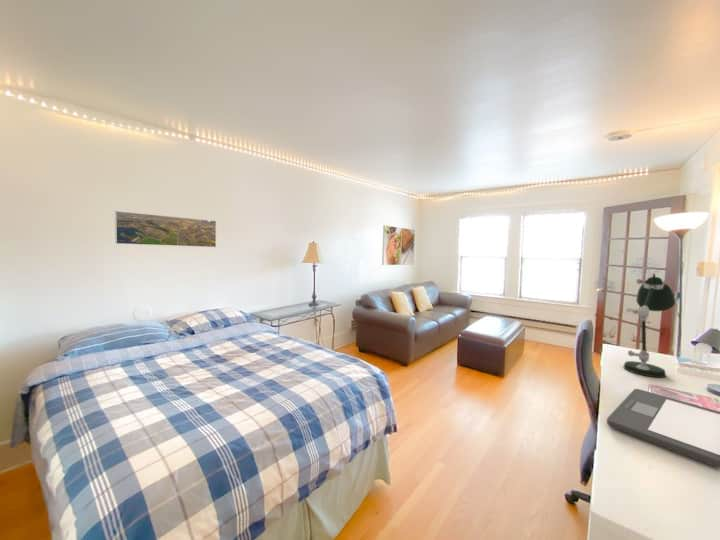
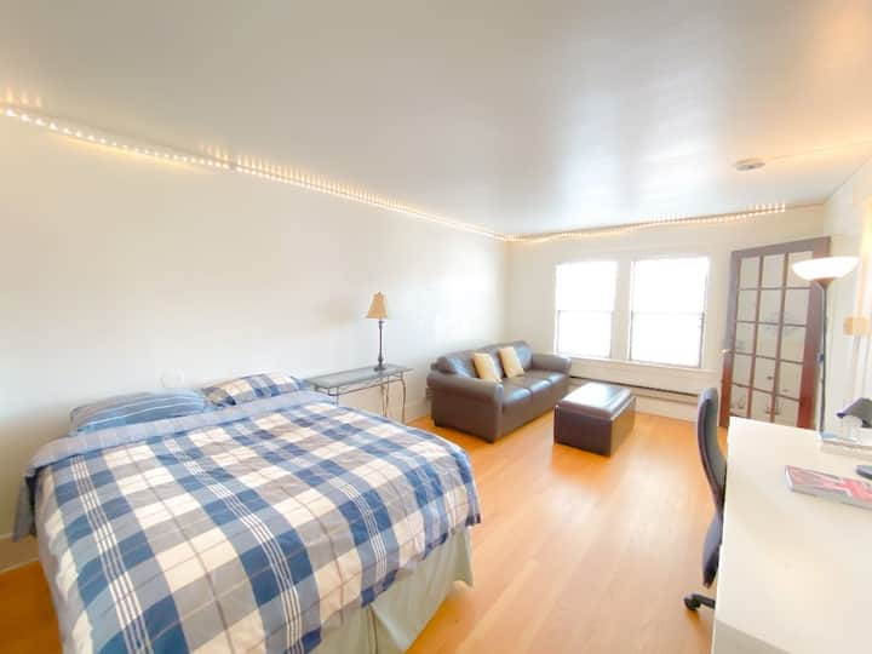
- desk lamp (645, 322)
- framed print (170, 231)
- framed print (399, 246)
- laptop (671, 398)
